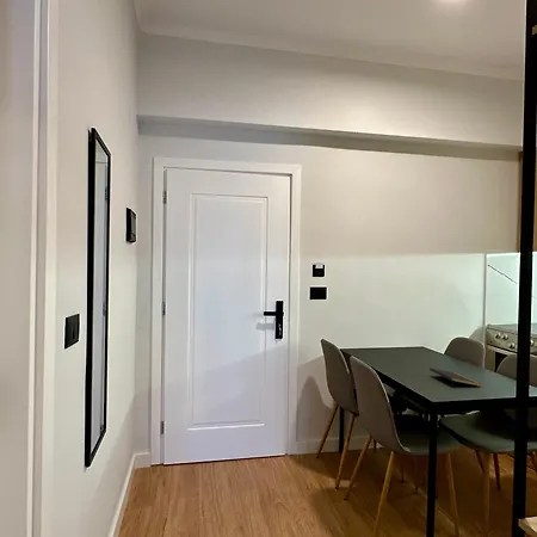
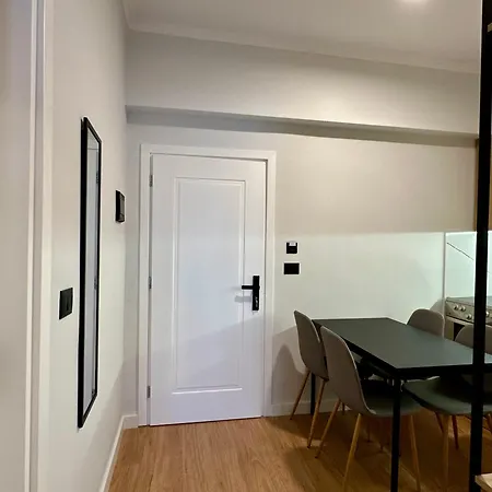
- notepad (453, 376)
